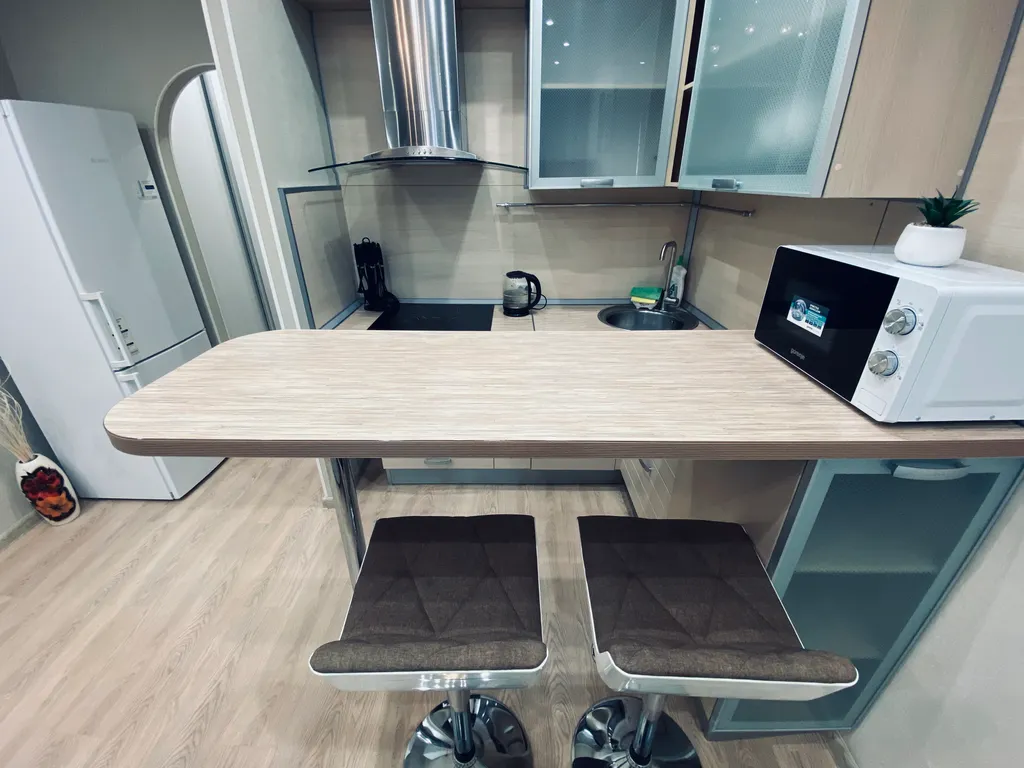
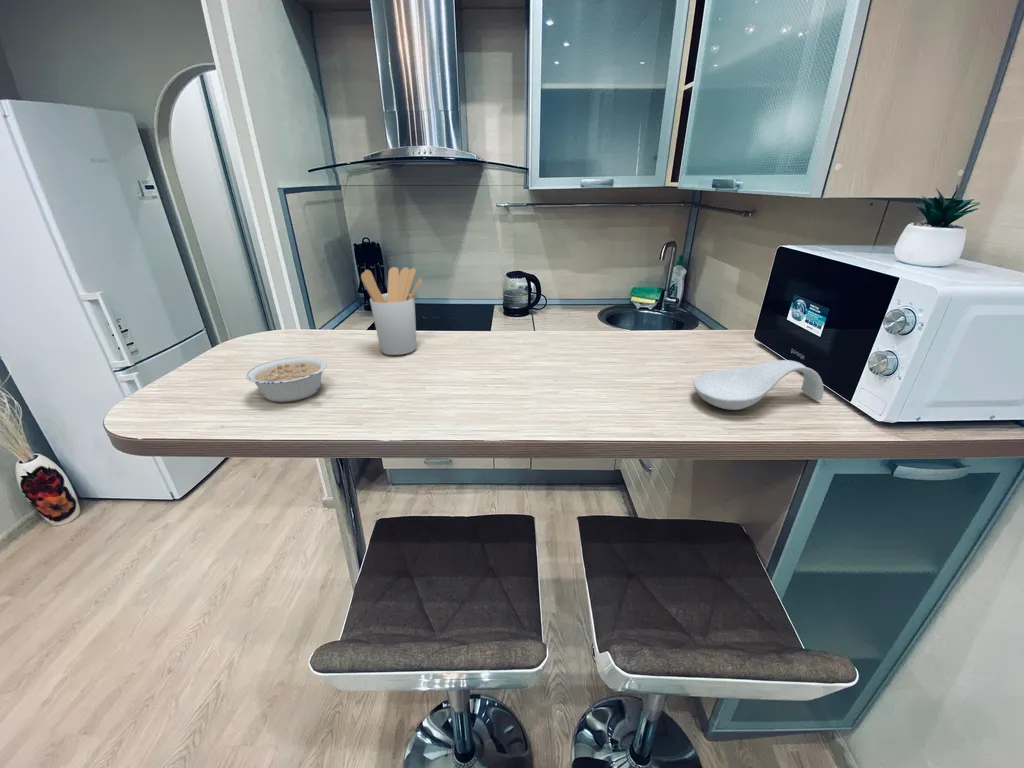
+ legume (292, 378)
+ spoon rest (758, 382)
+ utensil holder (397, 308)
